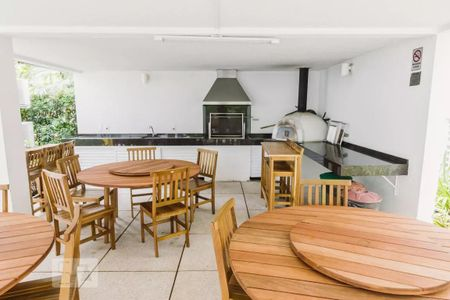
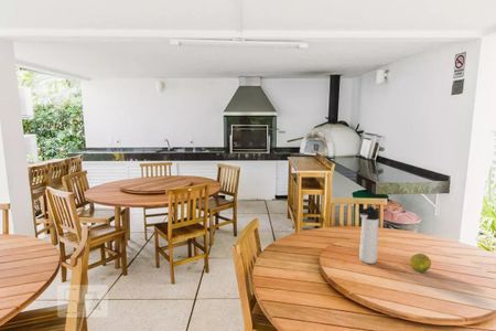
+ fruit (420, 261)
+ thermos bottle (366, 235)
